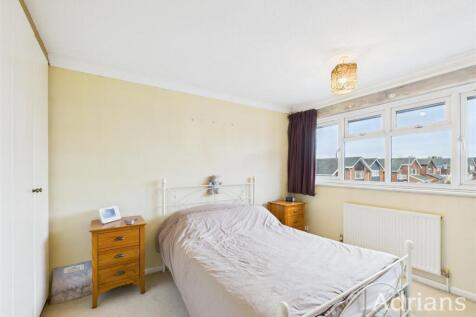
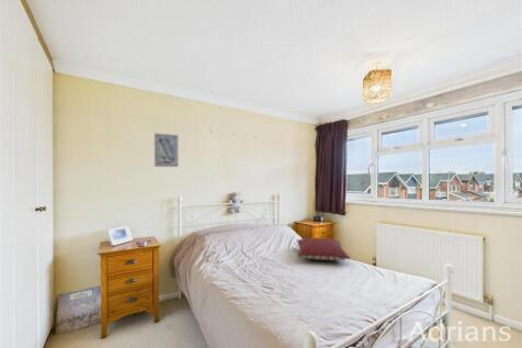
+ pillow (320, 248)
+ wall art (166, 150)
